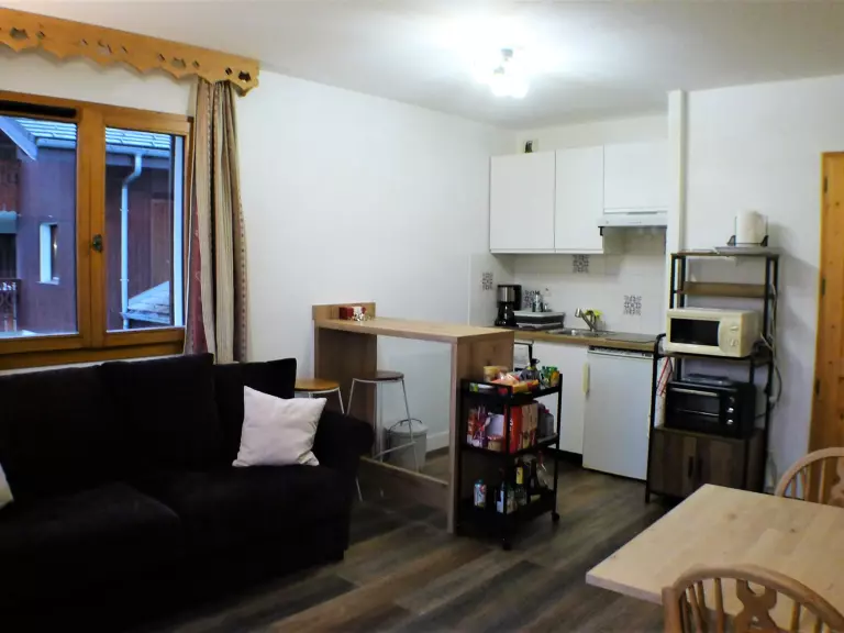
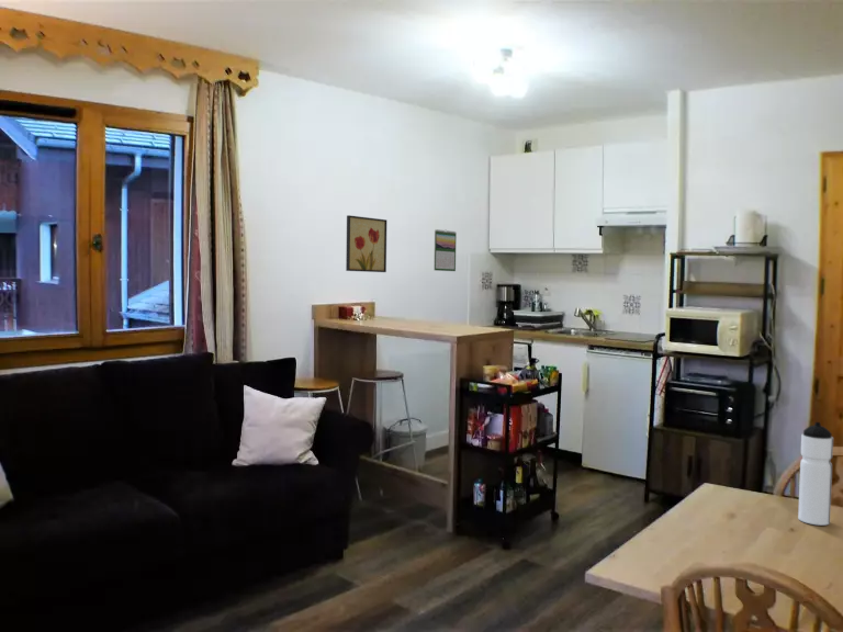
+ water bottle (816, 471)
+ calendar (445, 250)
+ wall art (366, 245)
